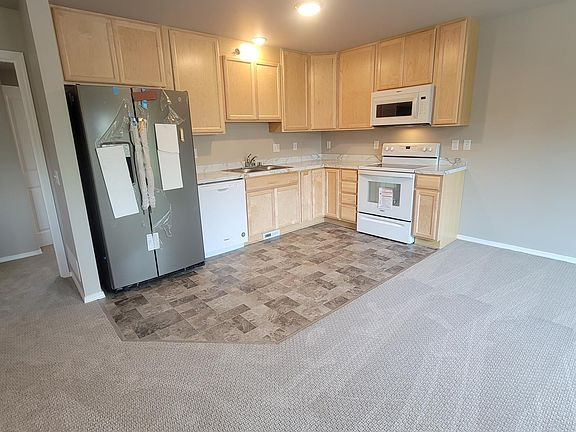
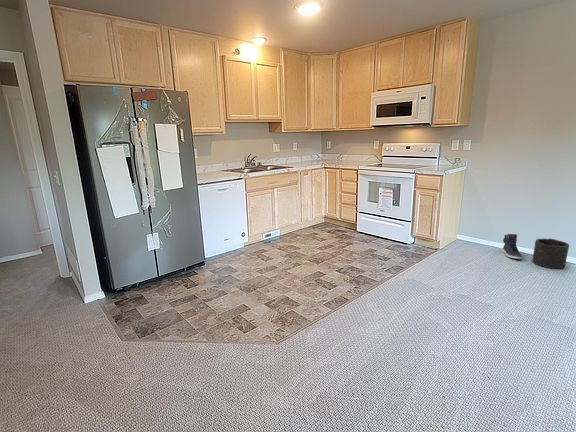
+ sneaker (513, 245)
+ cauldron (550, 253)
